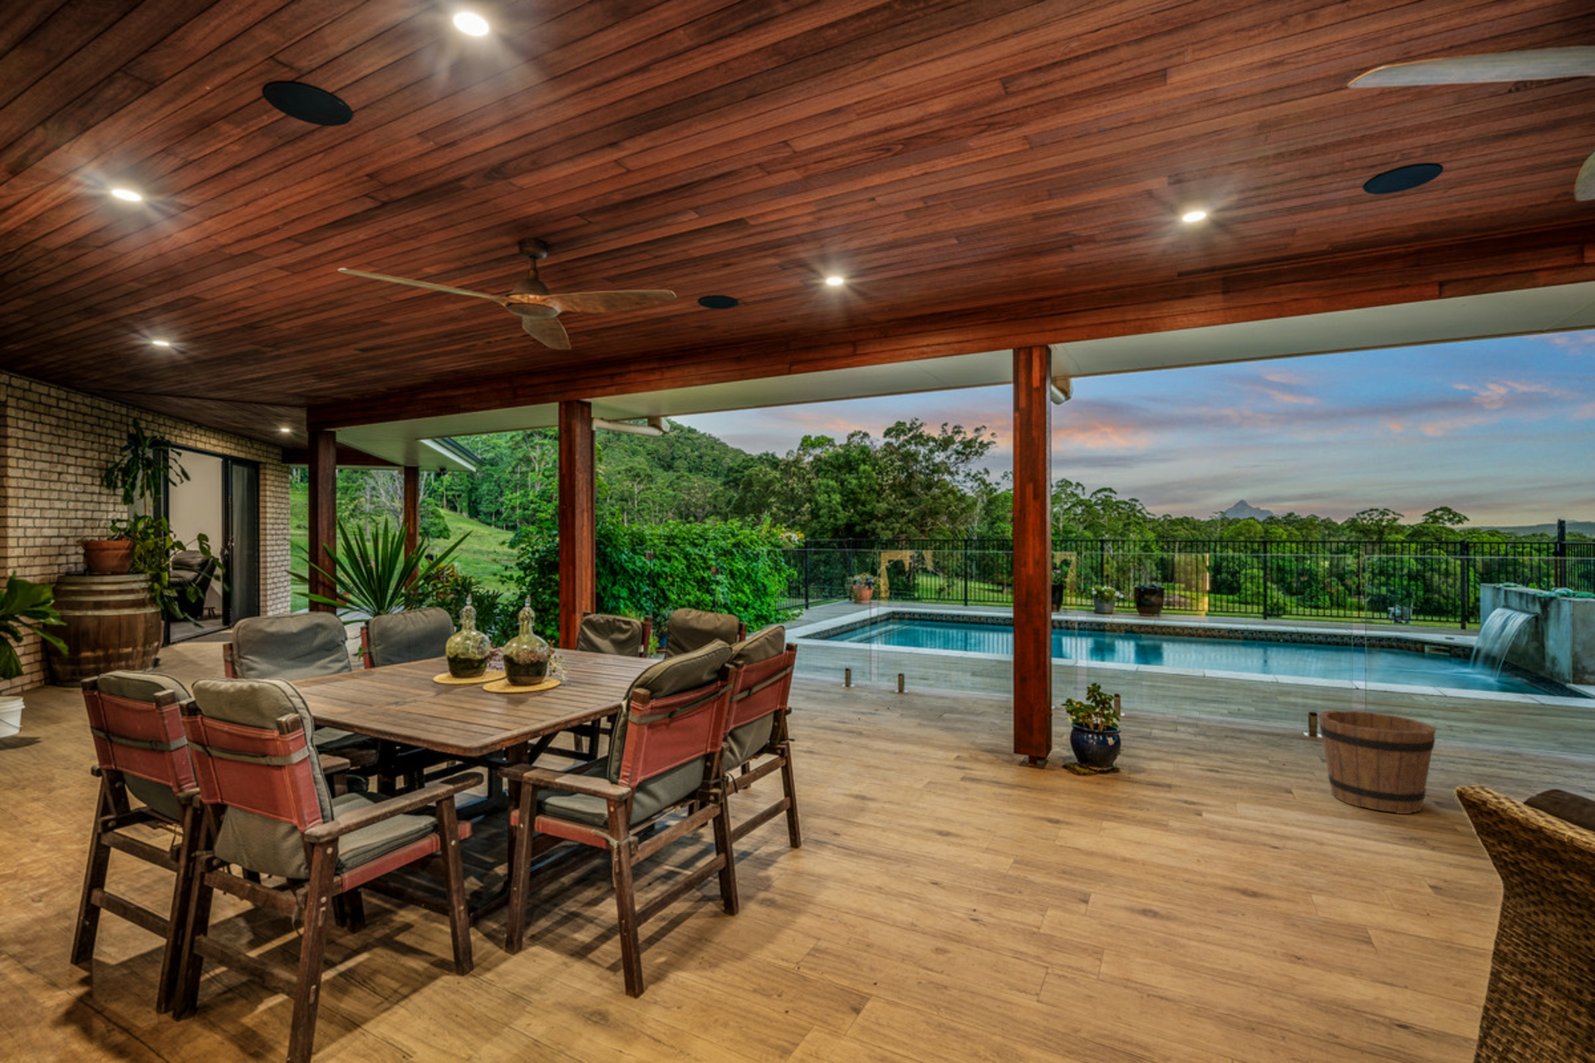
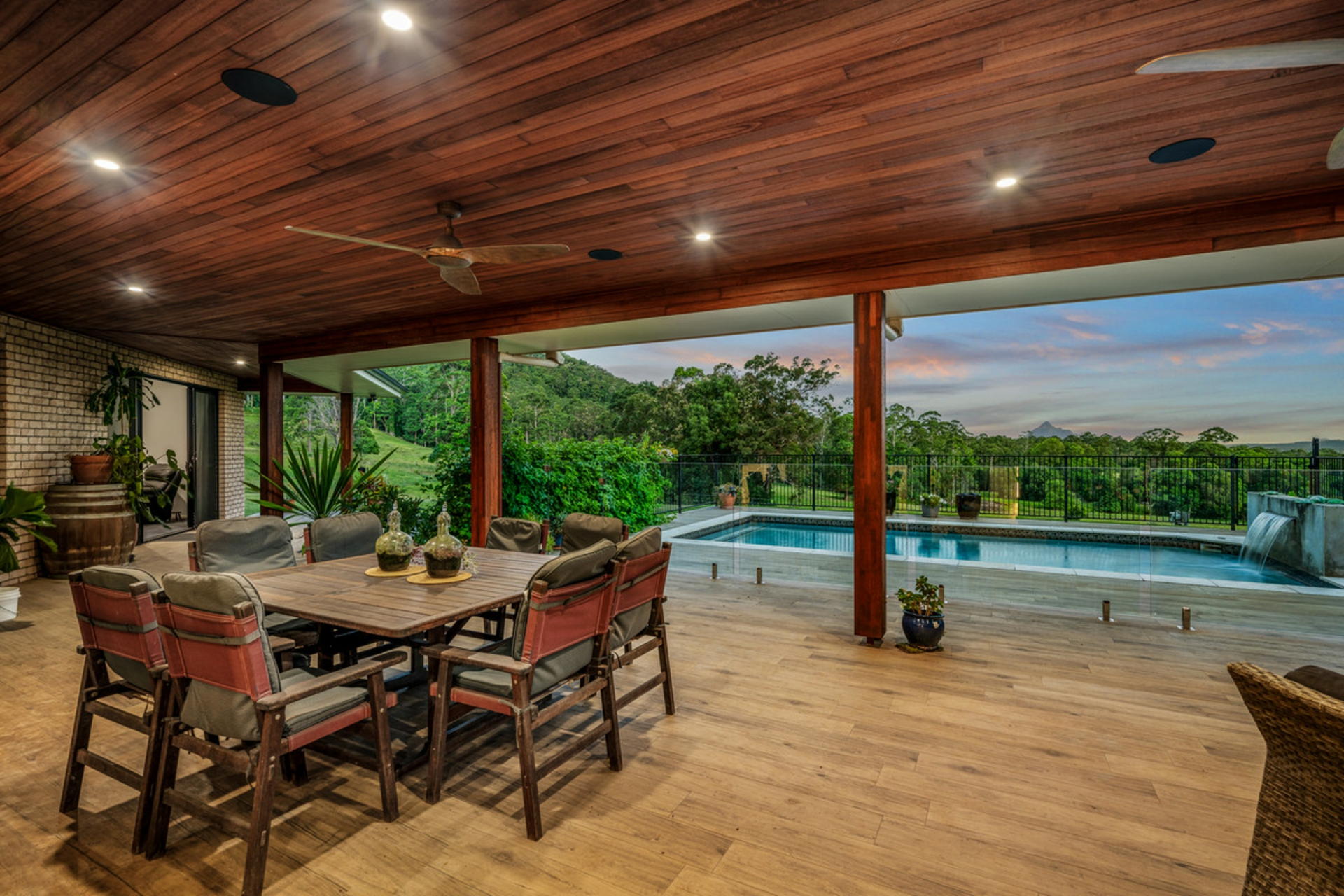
- bucket (1374, 759)
